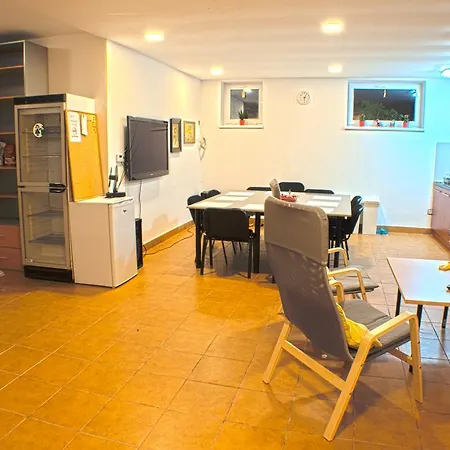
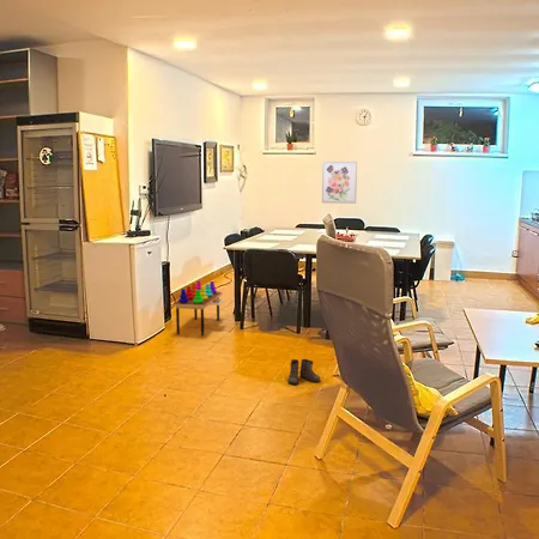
+ wall art (339, 182)
+ stacking toy (202, 305)
+ boots (301, 370)
